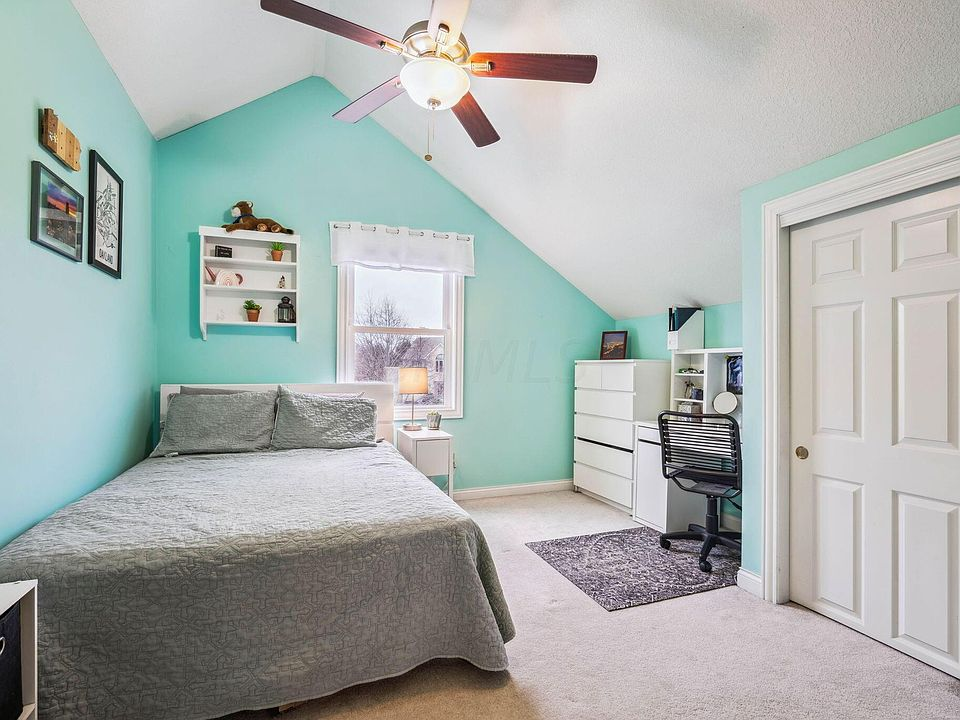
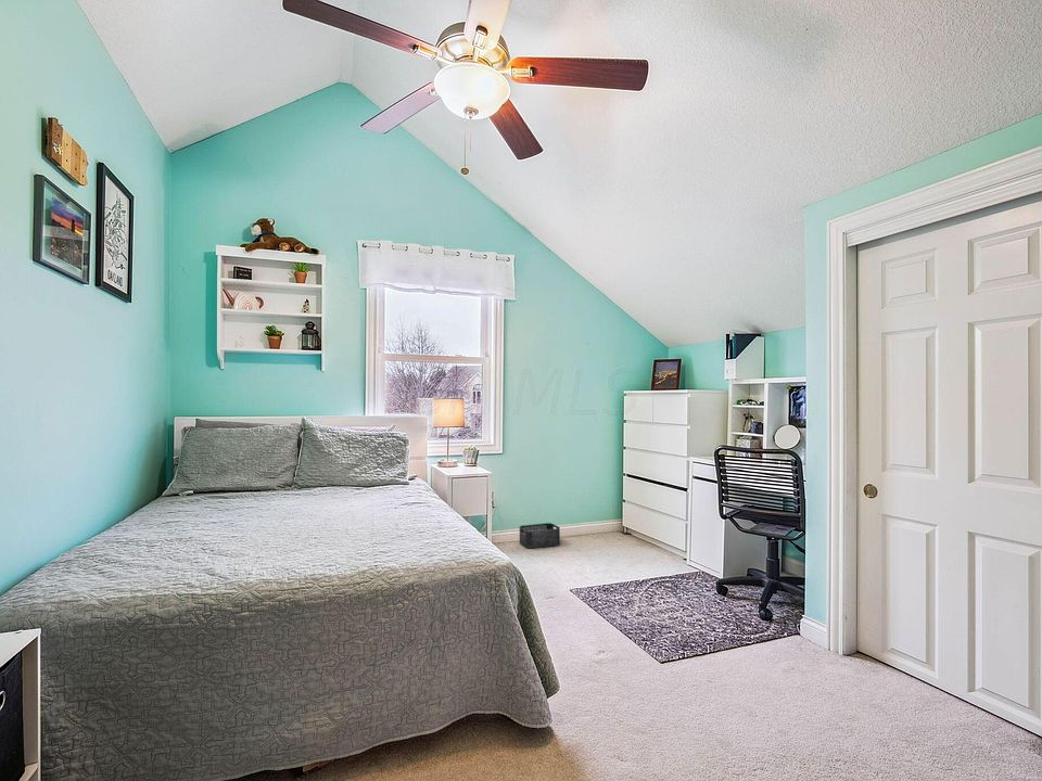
+ storage bin (539, 535)
